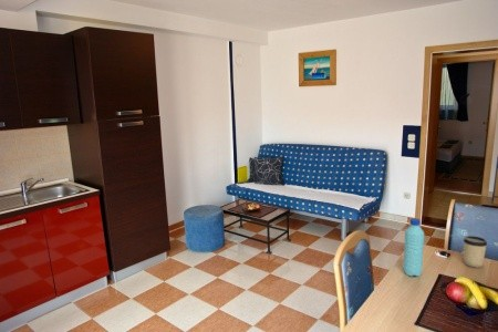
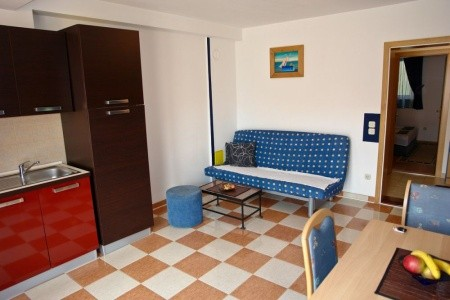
- water bottle (413, 247)
- cup (474, 251)
